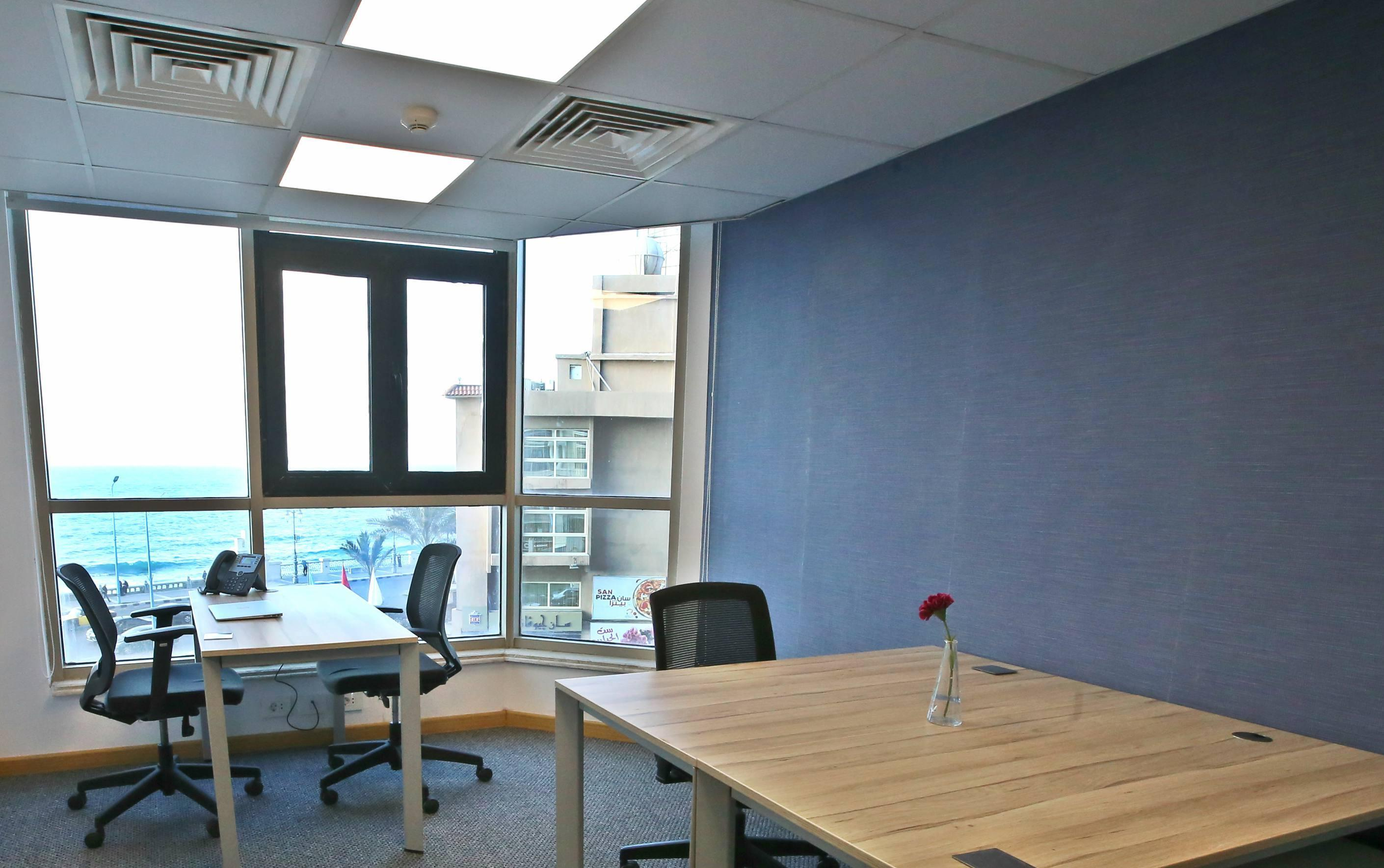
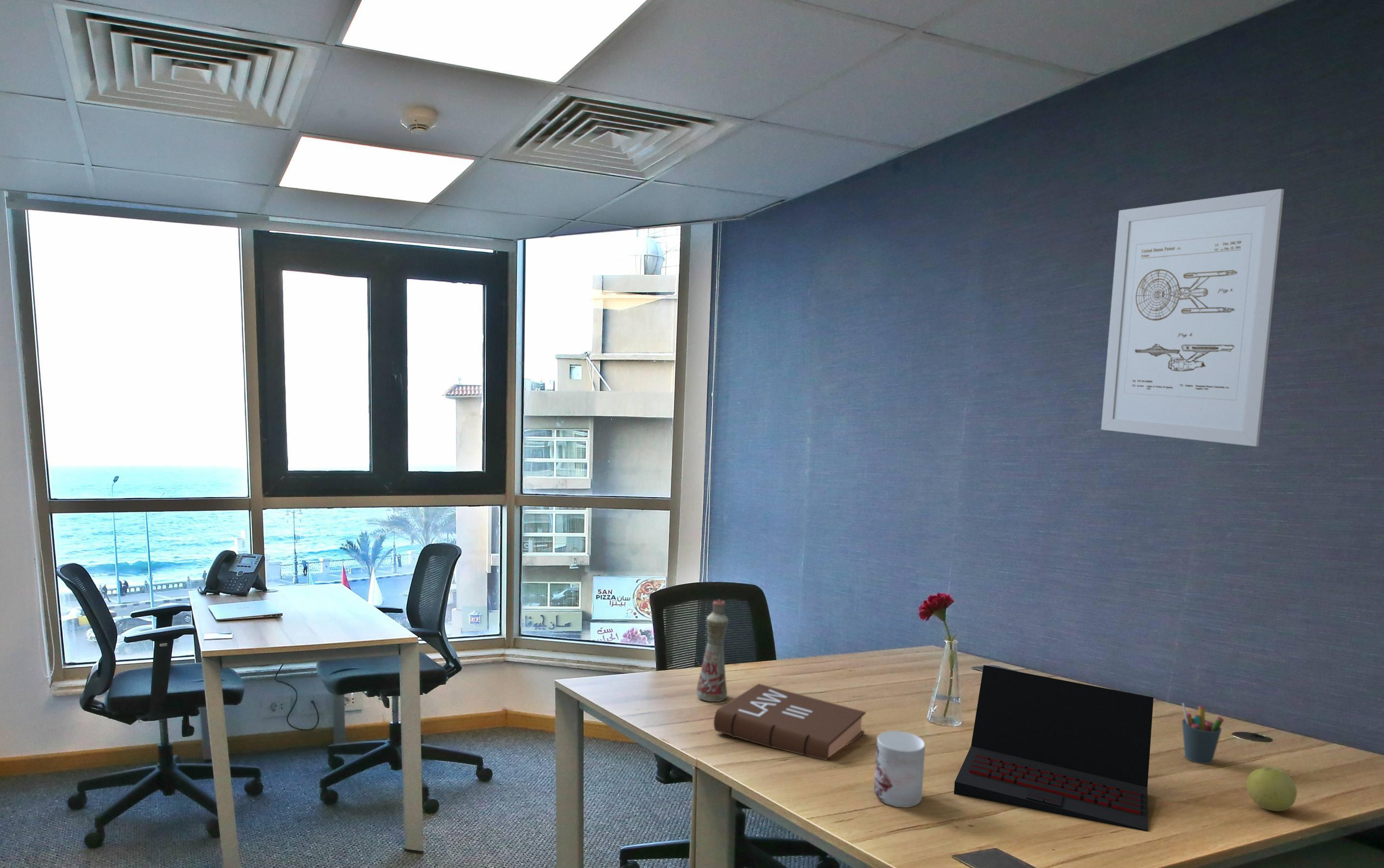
+ wall art (1184, 320)
+ laptop (1056, 743)
+ apple (1272, 788)
+ bottle (714, 649)
+ pen holder (1200, 732)
+ book (789, 722)
+ mug (900, 766)
